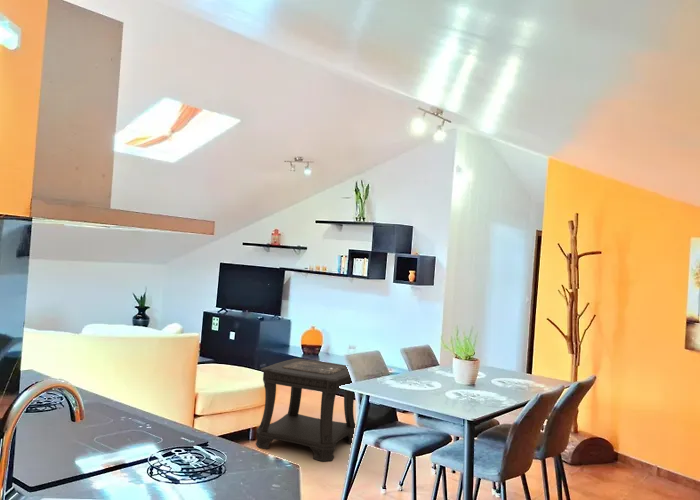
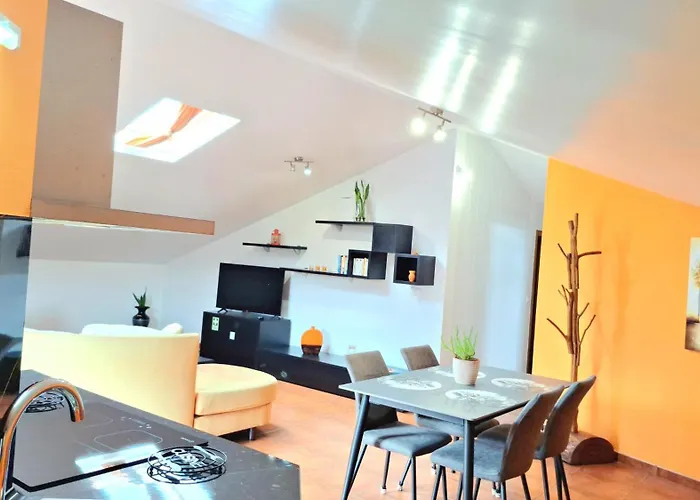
- side table (321, 404)
